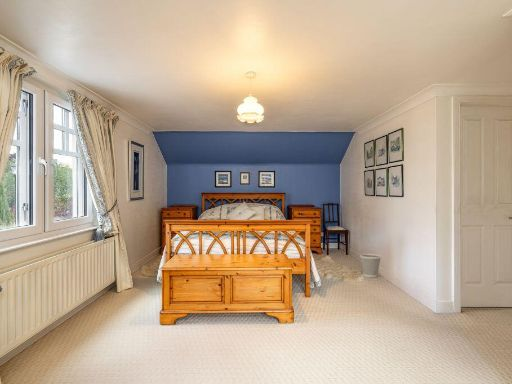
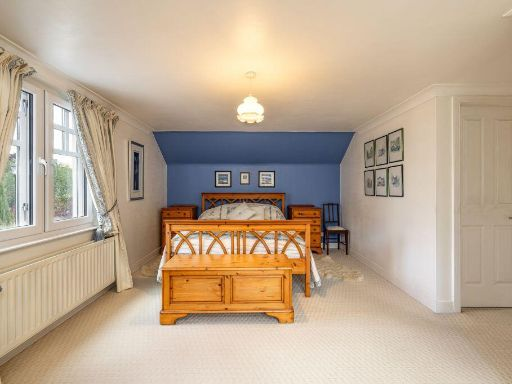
- wastebasket (370, 265)
